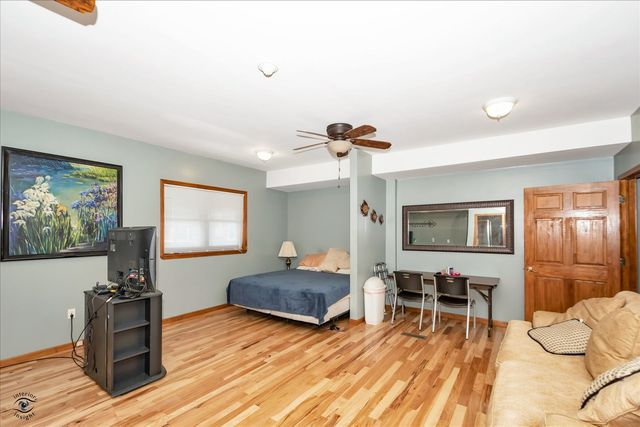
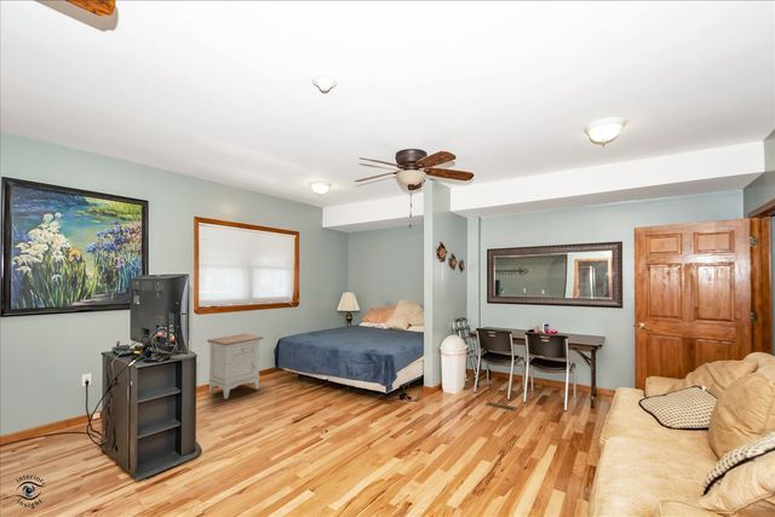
+ nightstand (235, 364)
